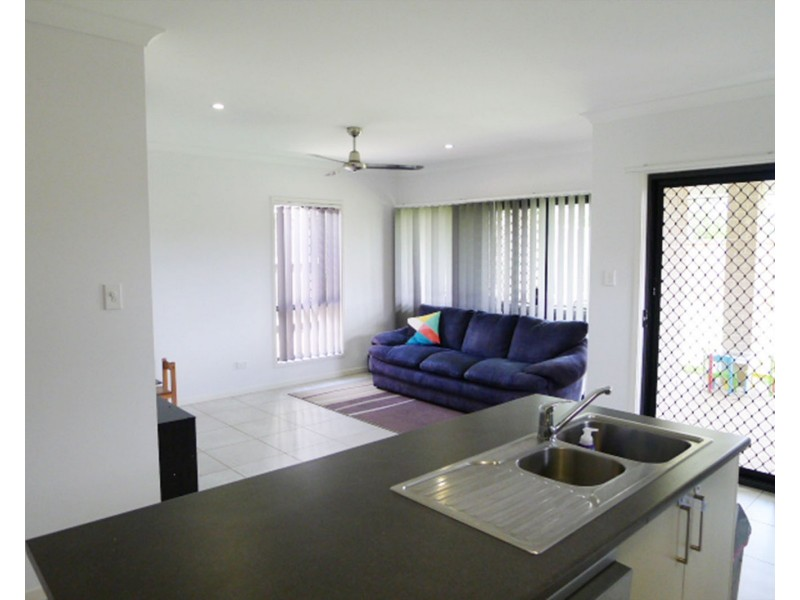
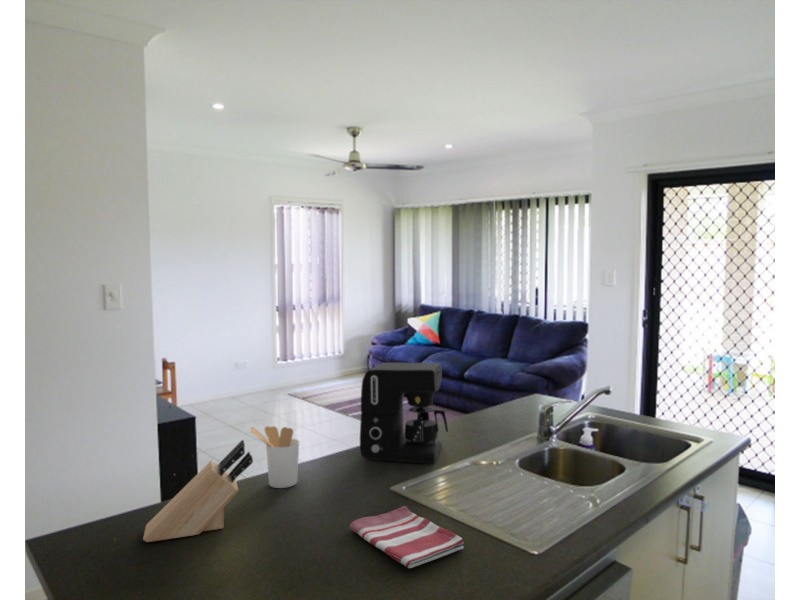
+ coffee maker (408, 410)
+ utensil holder (274, 454)
+ knife block (200, 486)
+ dish towel (405, 534)
